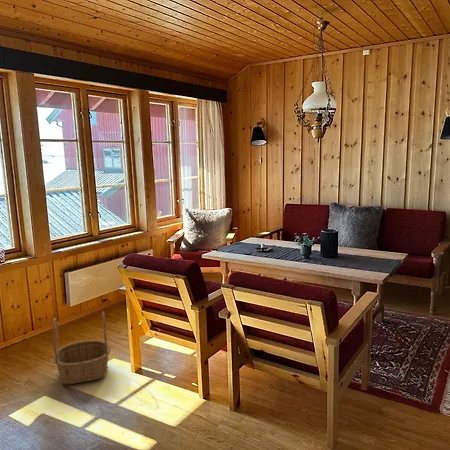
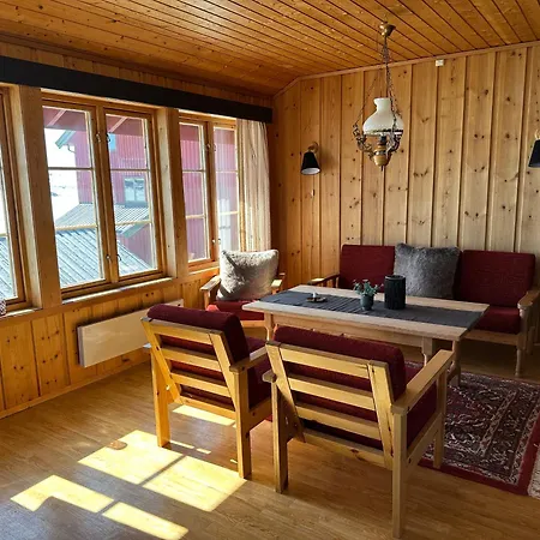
- basket (81, 345)
